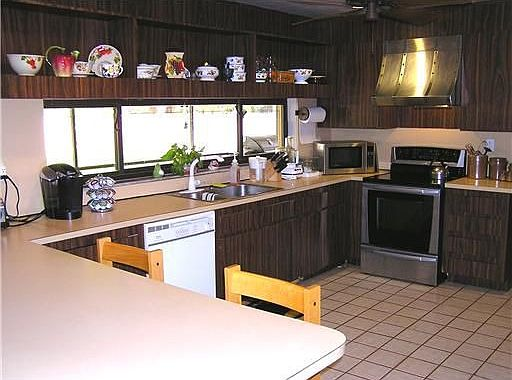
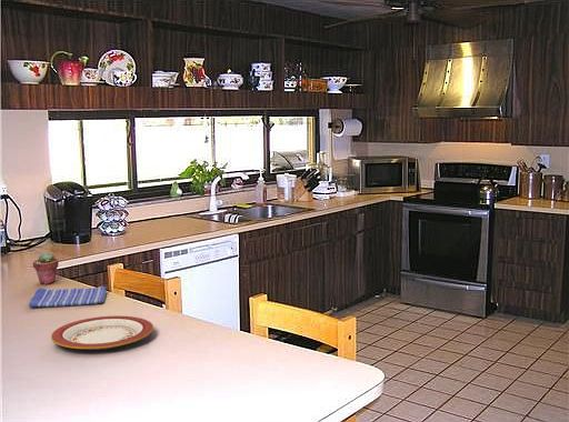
+ plate (103, 334)
+ dish towel (69, 295)
+ potted succulent (46, 267)
